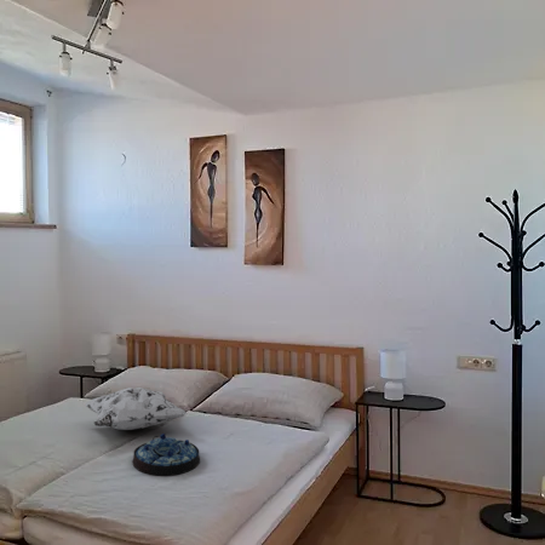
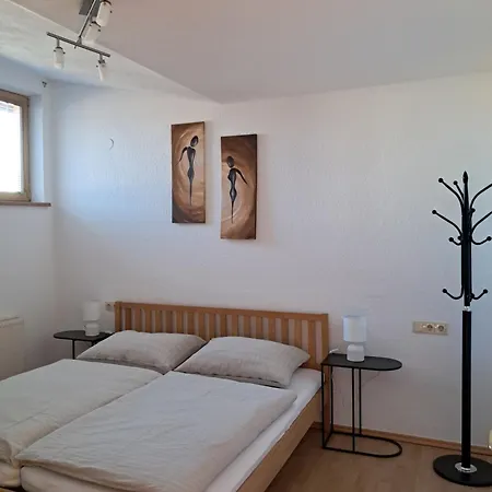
- serving tray (166, 451)
- decorative pillow (133, 408)
